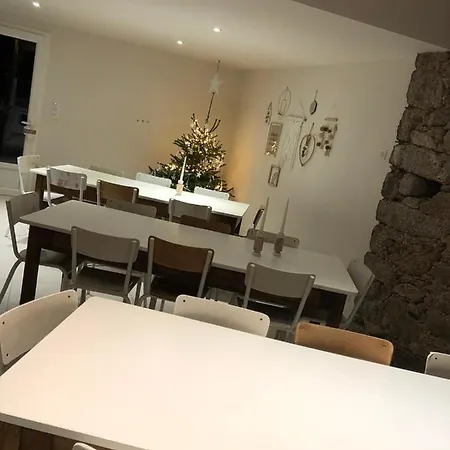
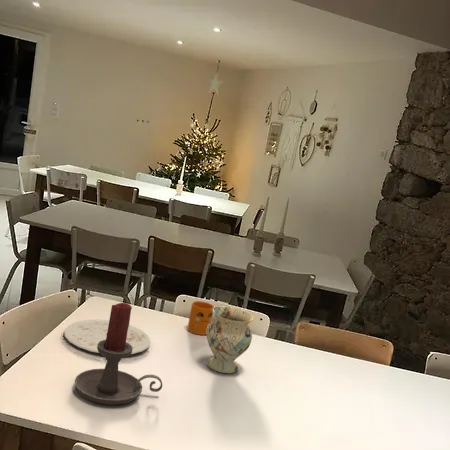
+ plate (106, 336)
+ mug (204, 317)
+ vase (228, 340)
+ candle holder (125, 348)
